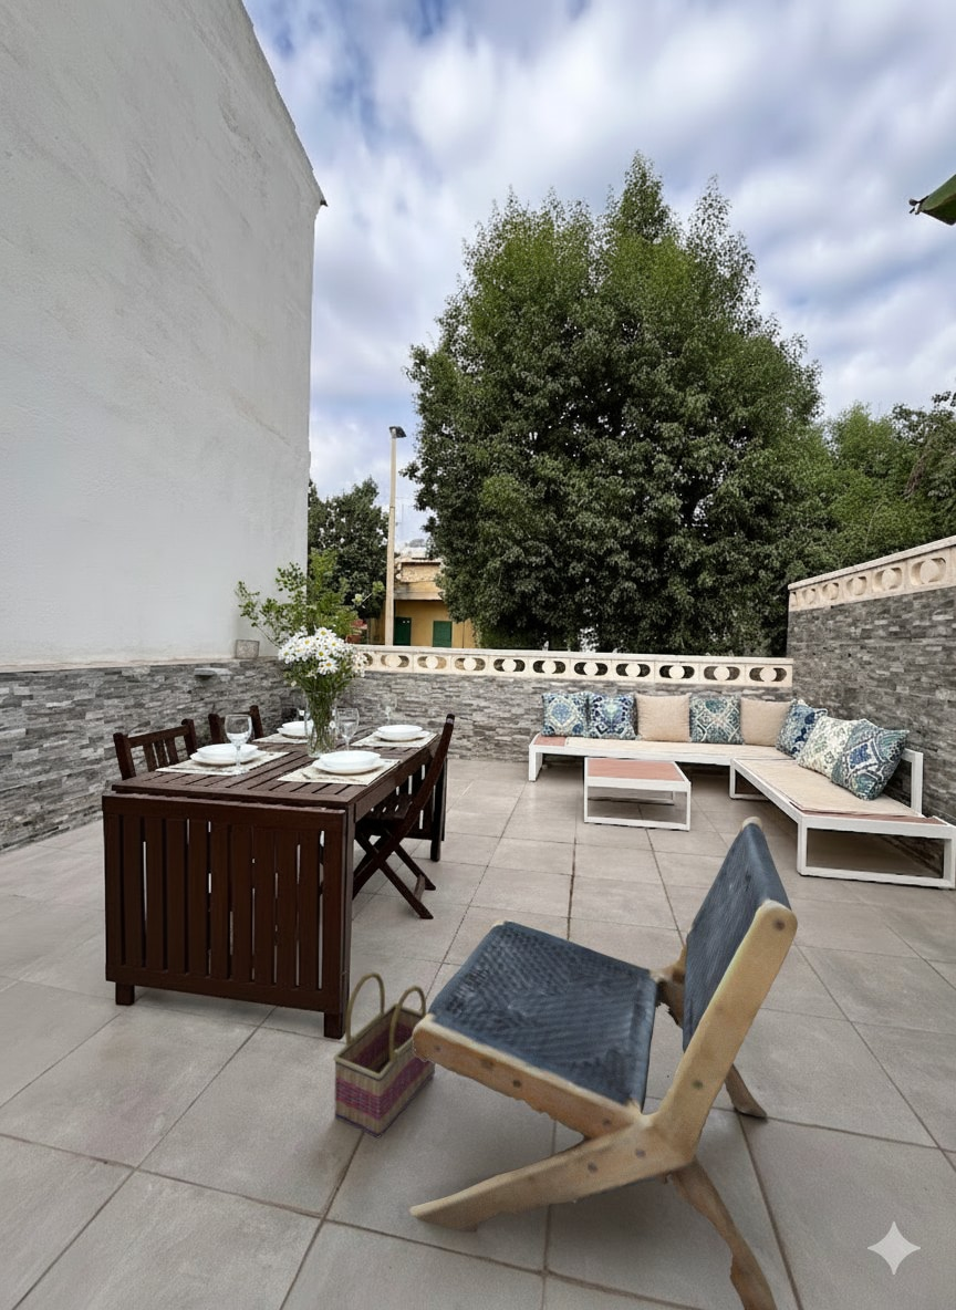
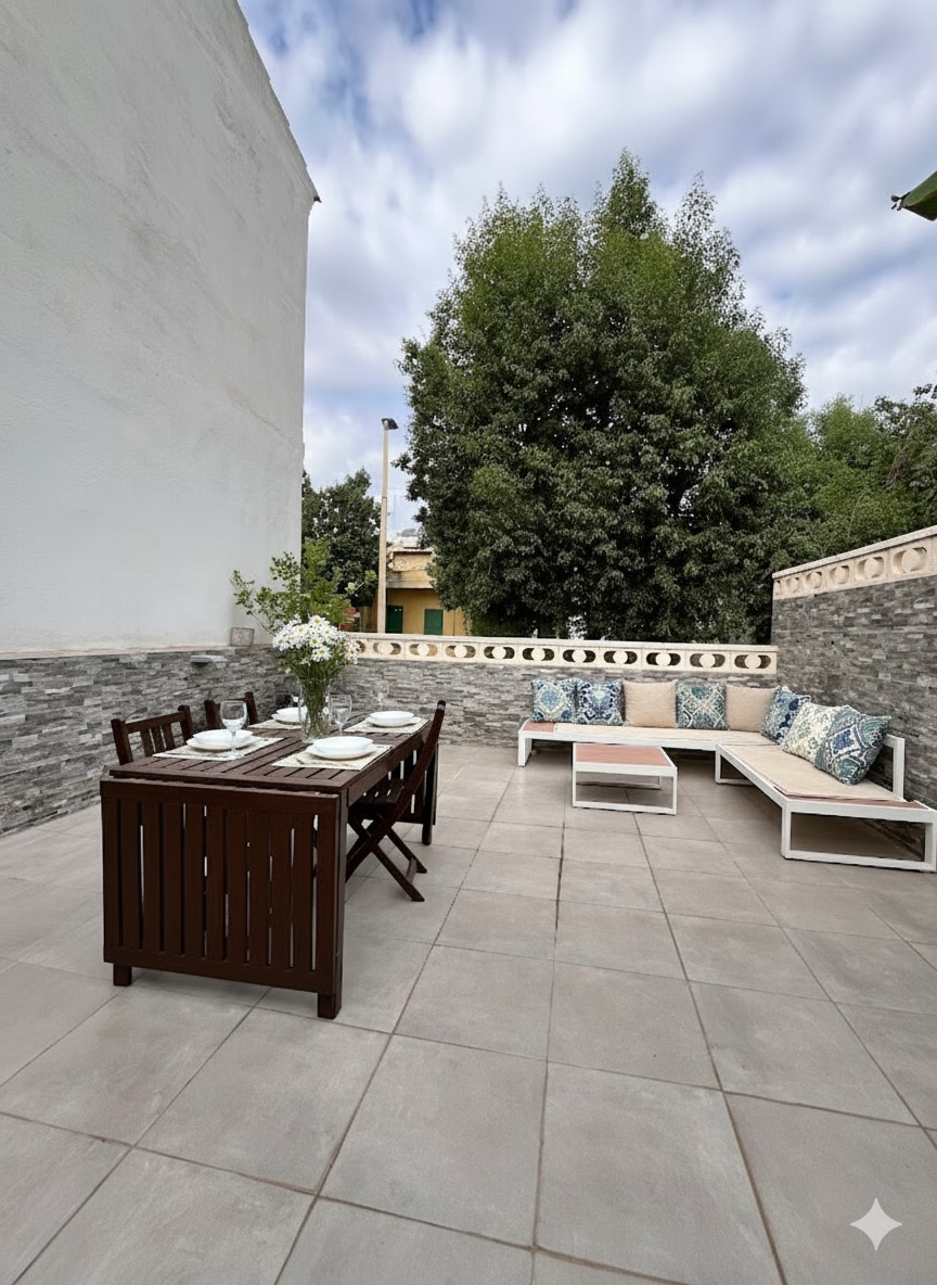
- lounge chair (604, 992)
- basket (387, 1037)
